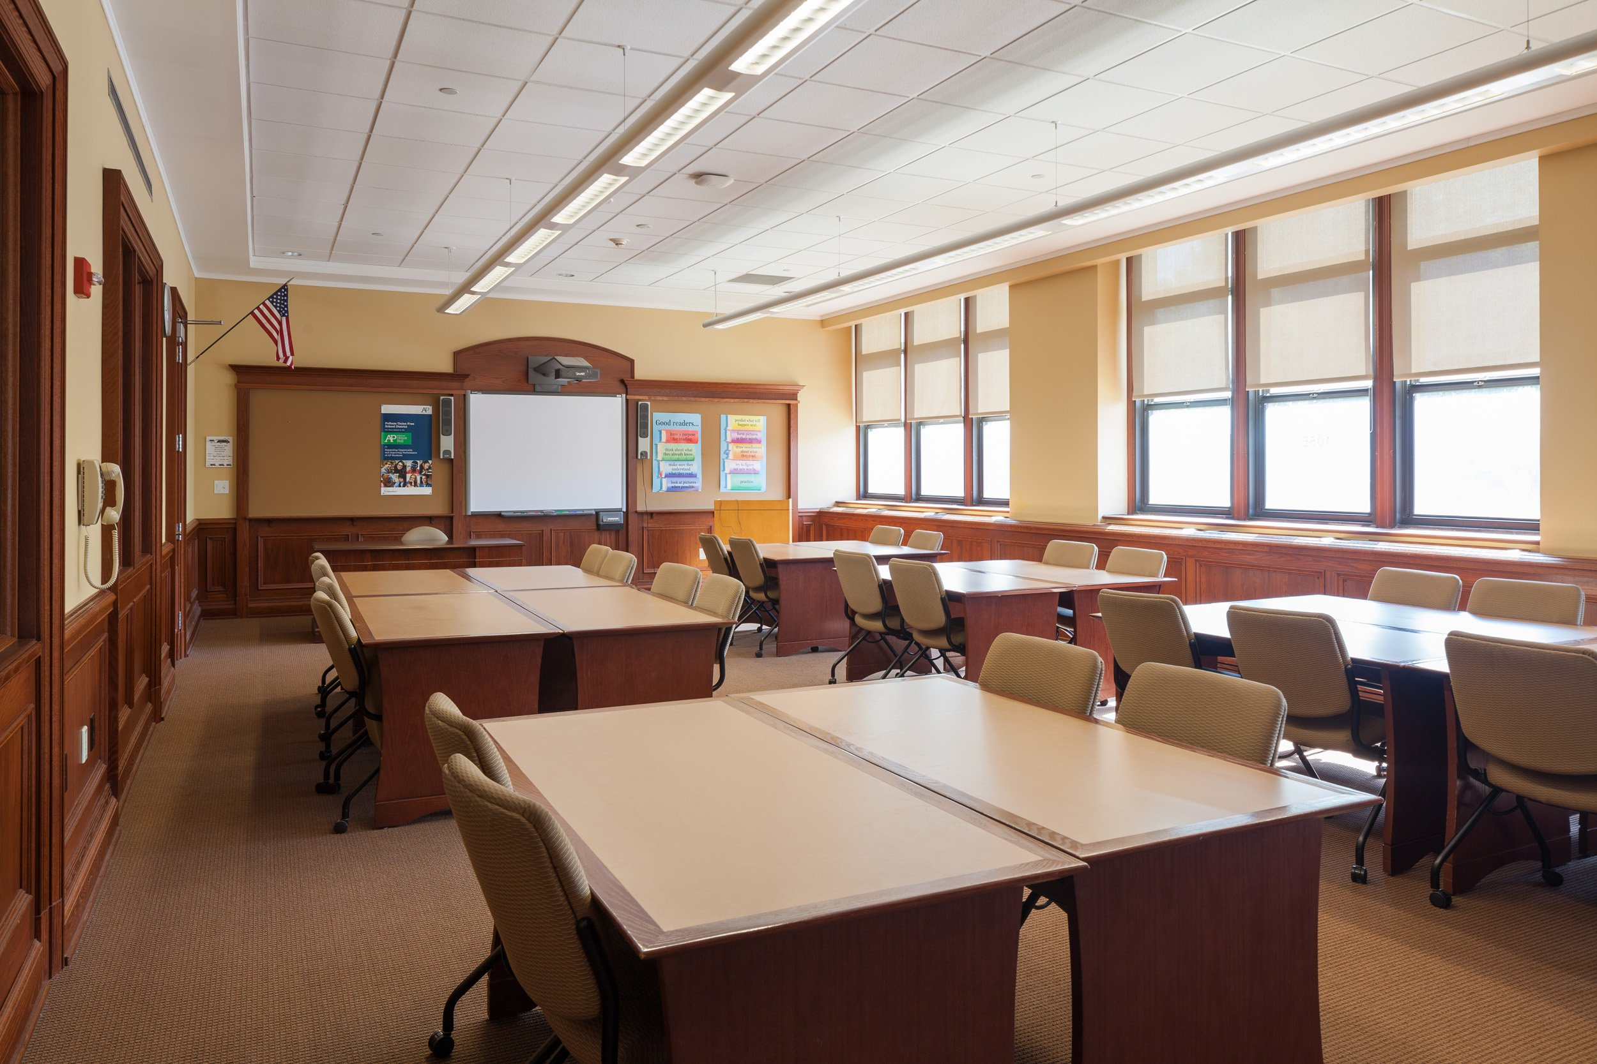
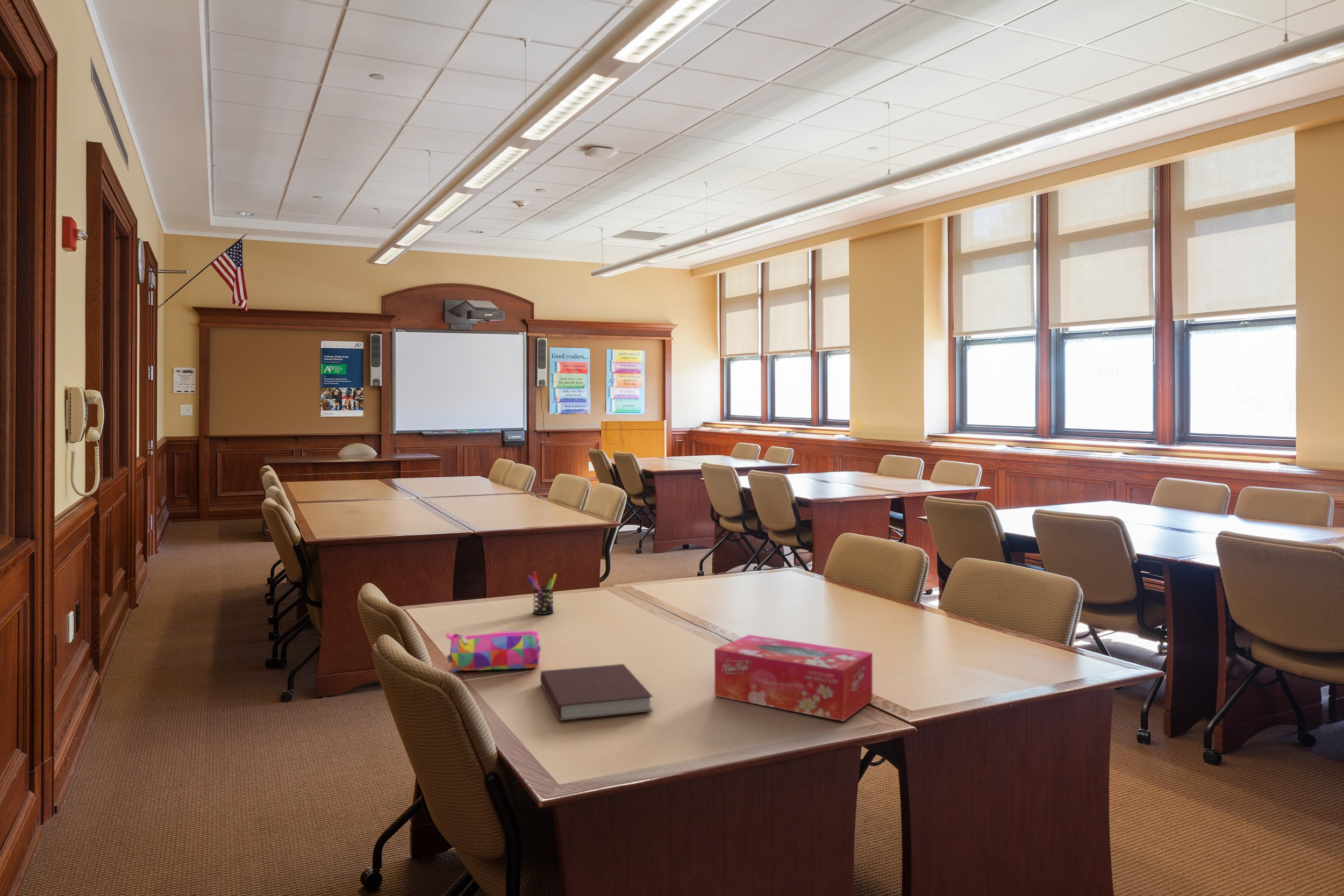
+ notebook (594, 690)
+ pencil case (494, 650)
+ pen holder (544, 592)
+ tissue box (792, 675)
